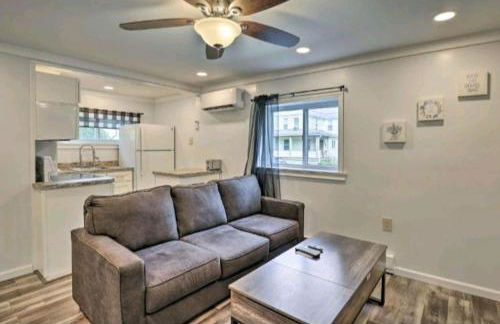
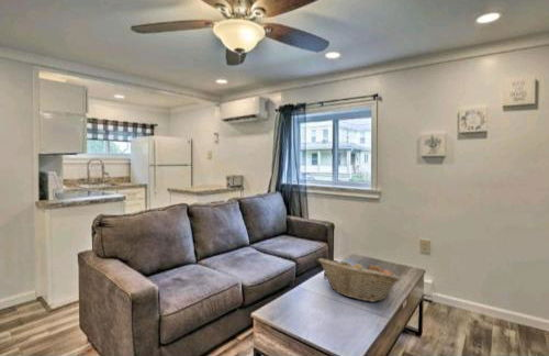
+ fruit basket (356, 274)
